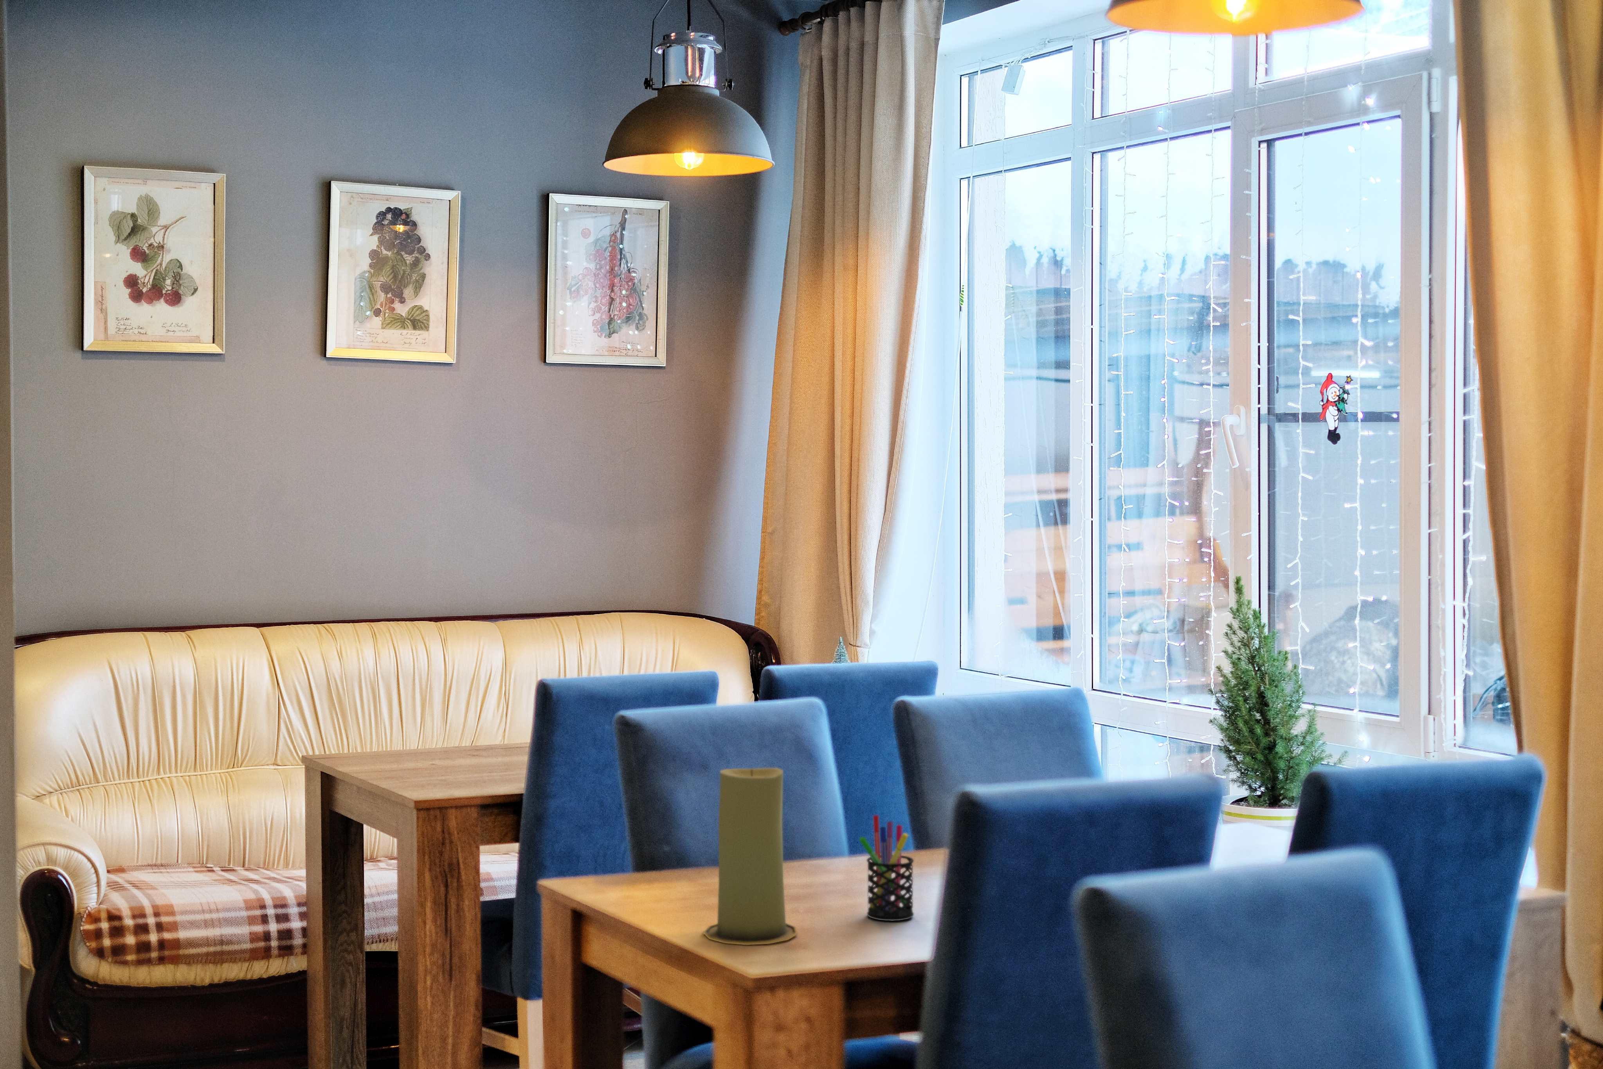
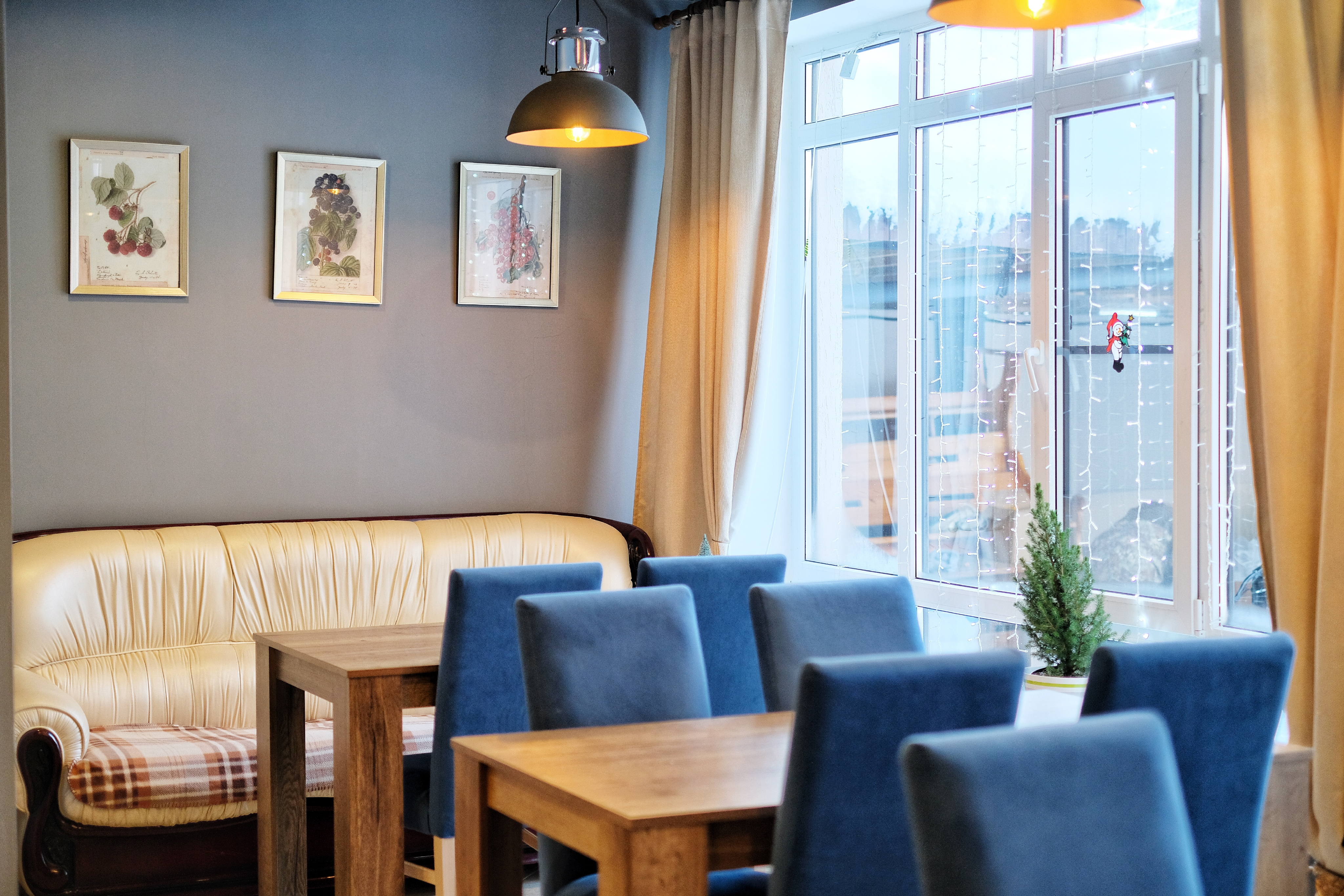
- pen holder (884, 866)
- candle (751, 851)
